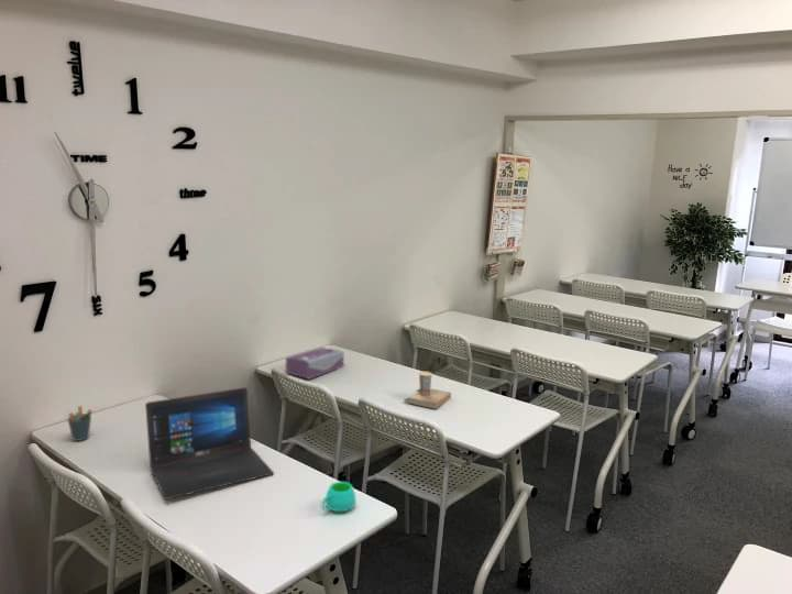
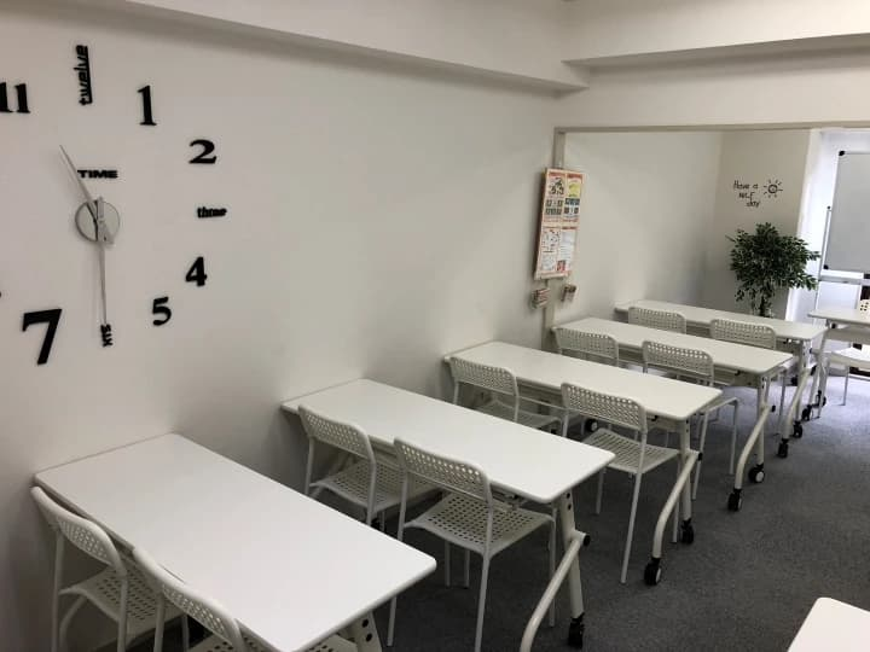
- laptop (209, 439)
- mug (337, 497)
- tissue box (315, 362)
- pen holder (79, 421)
- cup (426, 386)
